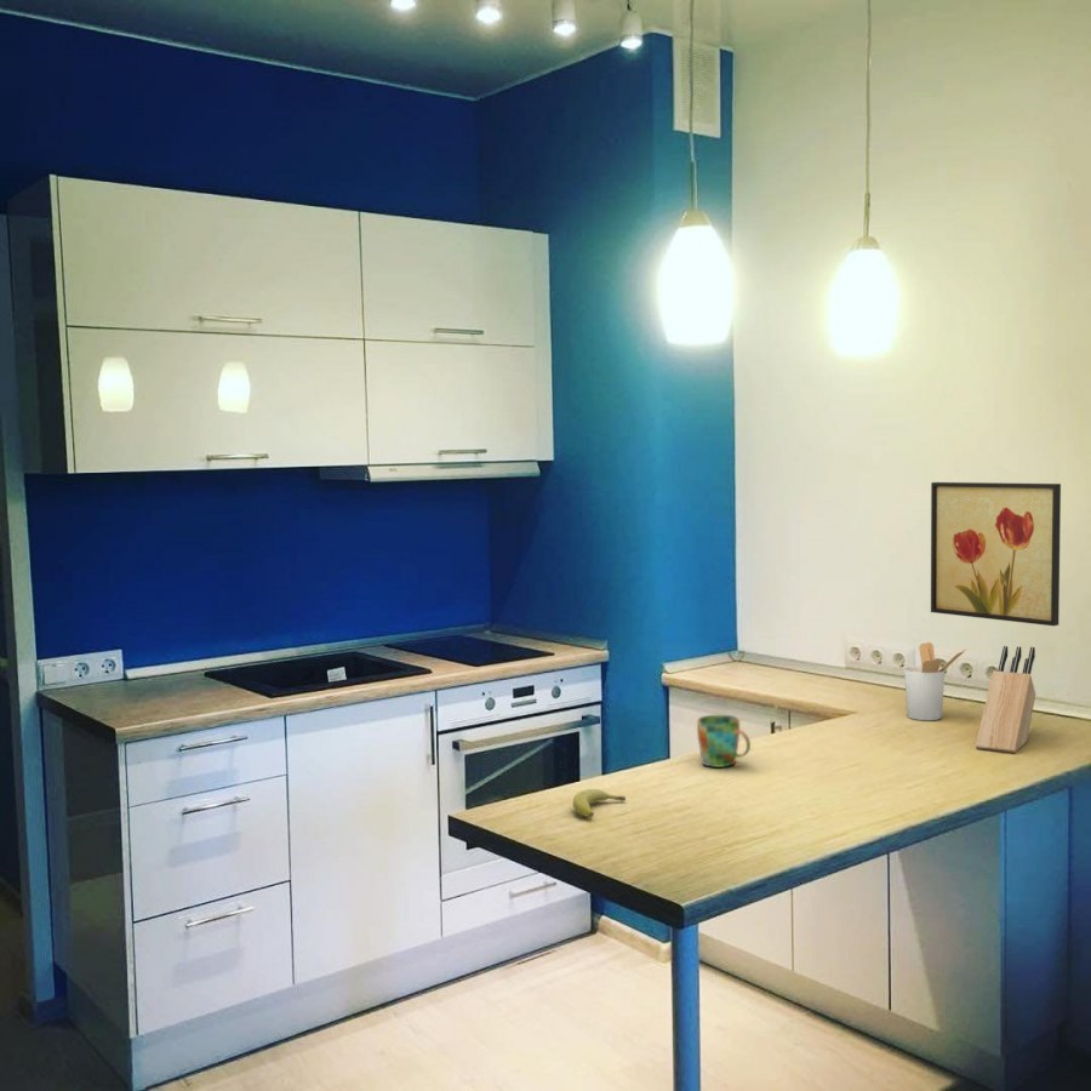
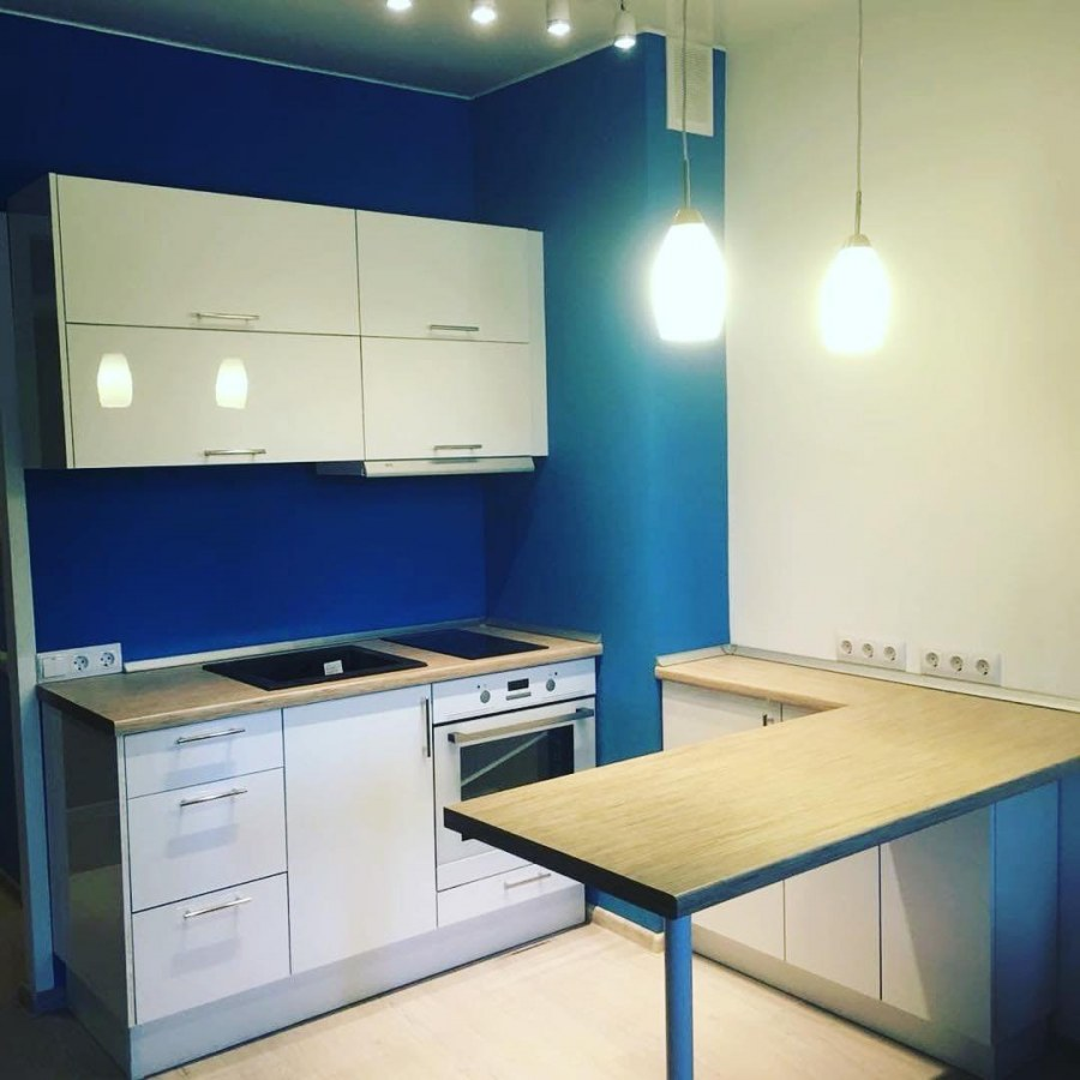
- mug (725, 742)
- knife block (1007, 696)
- fruit (594, 800)
- wall art (994, 550)
- utensil holder (935, 681)
